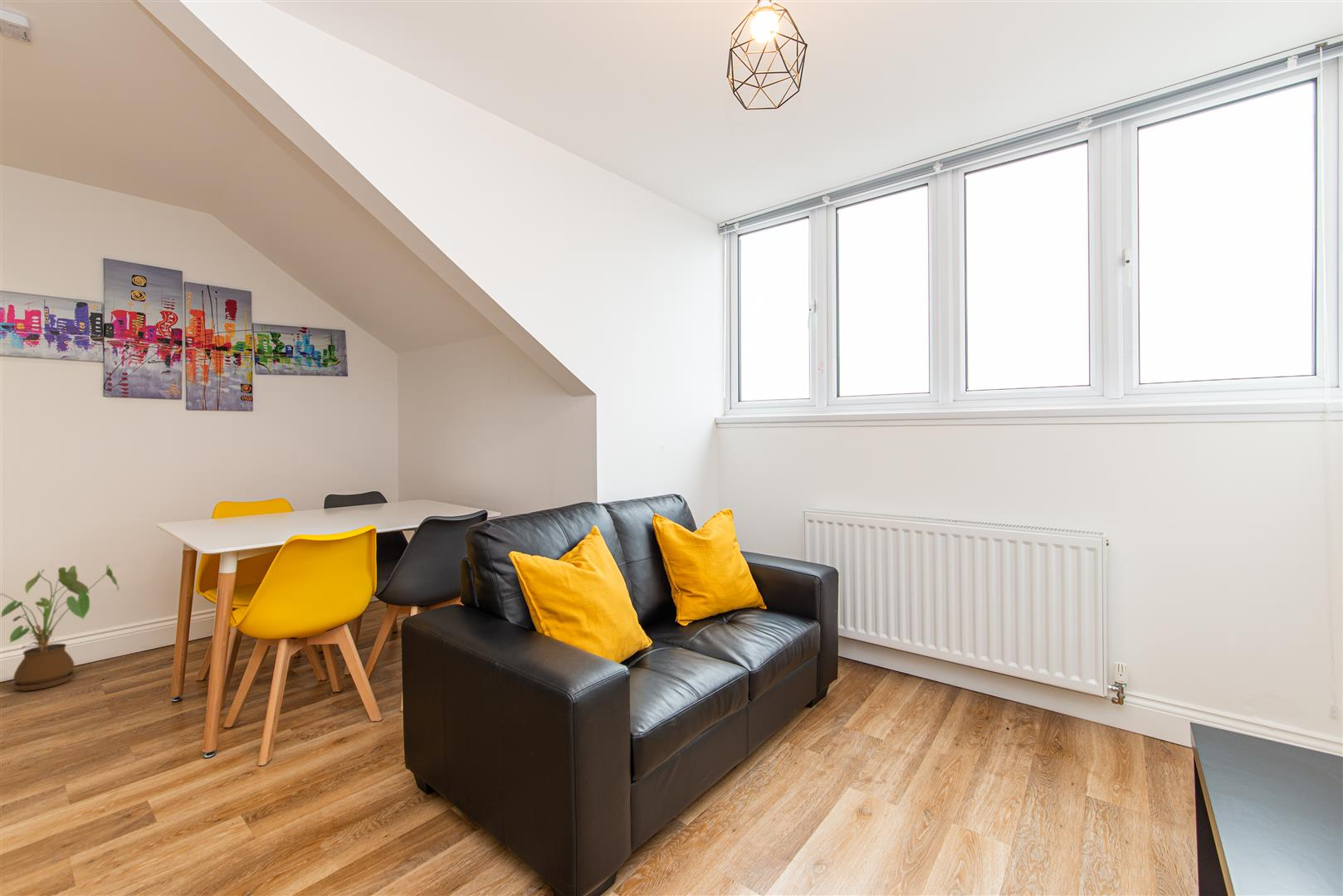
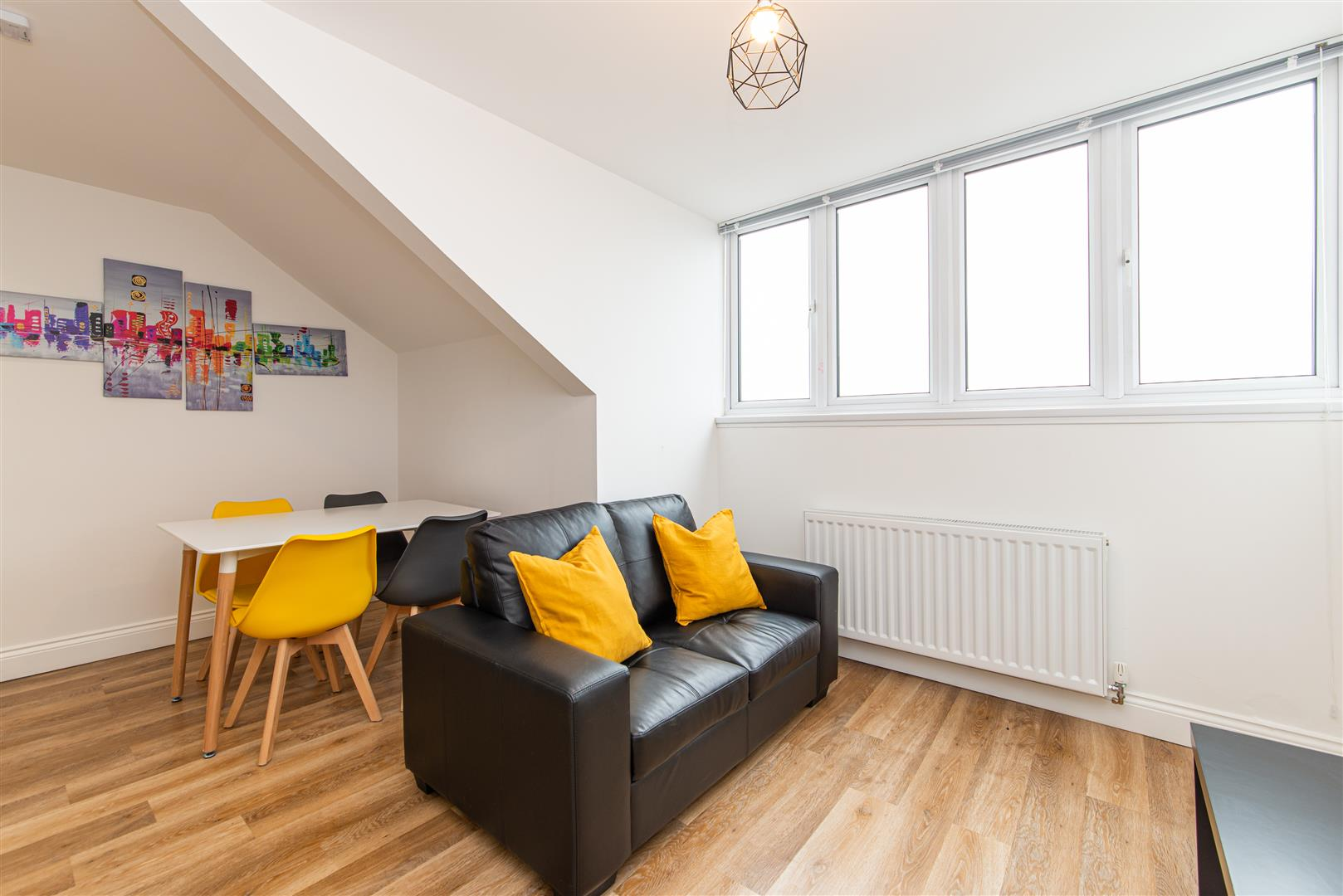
- house plant (54, 626)
